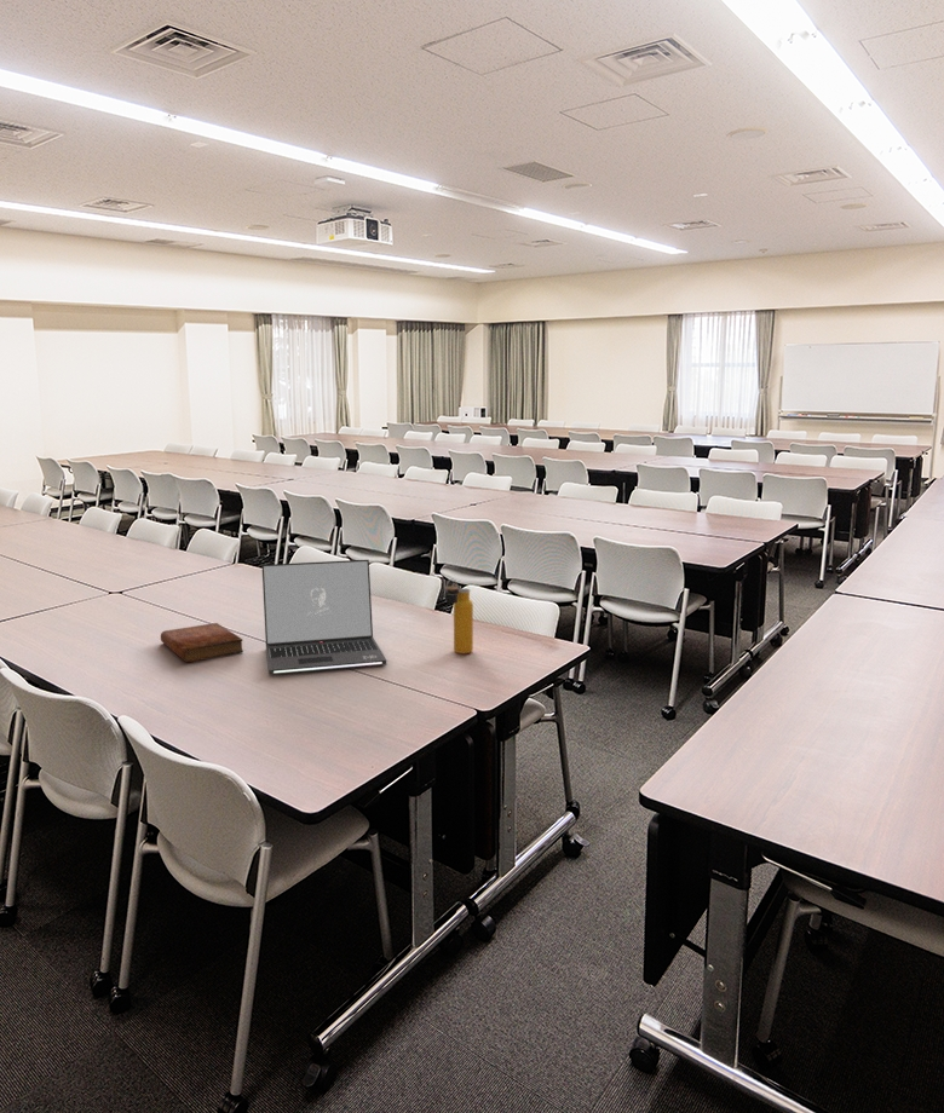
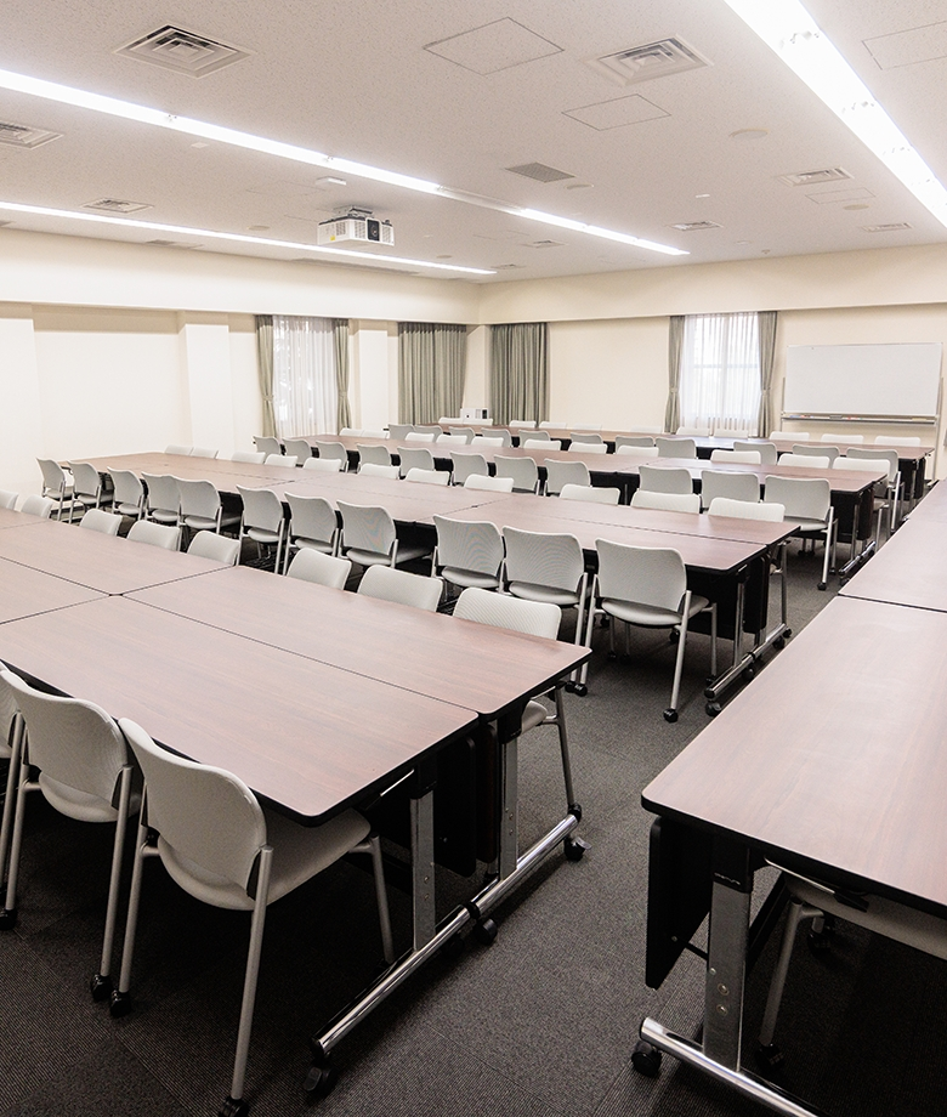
- laptop (322, 612)
- water bottle (457, 616)
- bible (201, 641)
